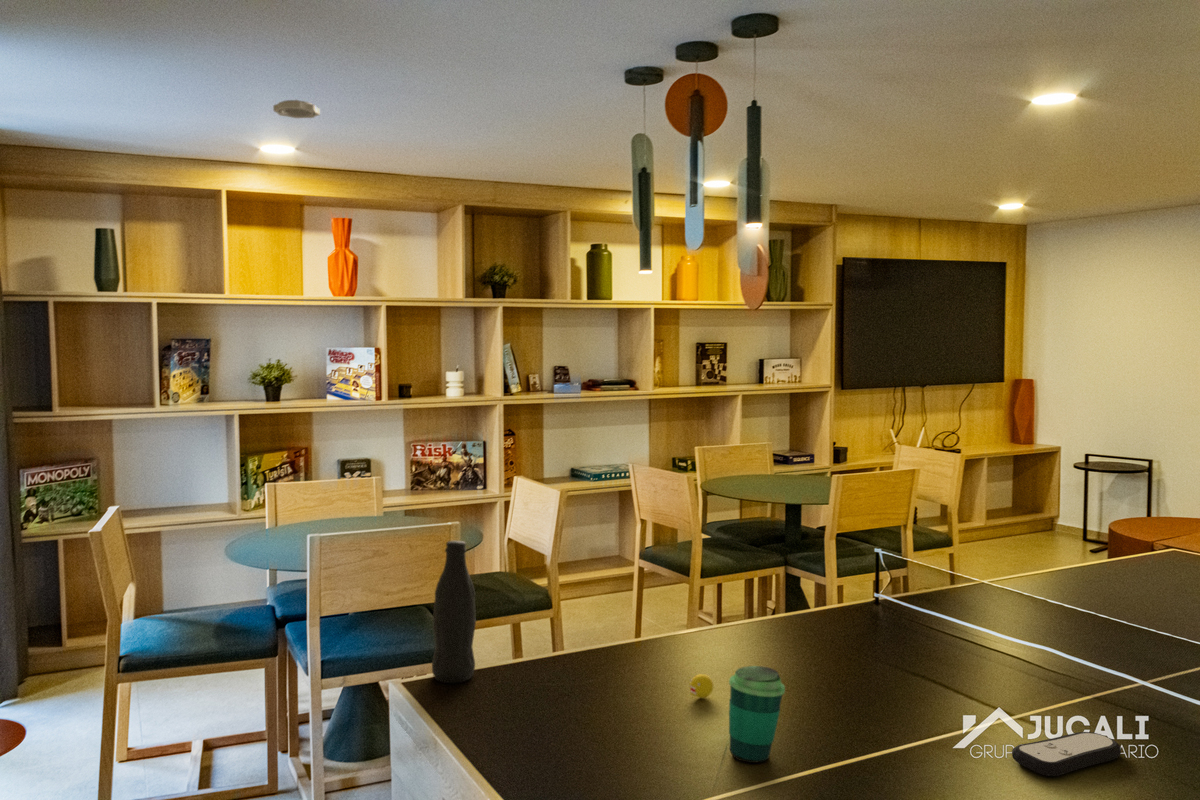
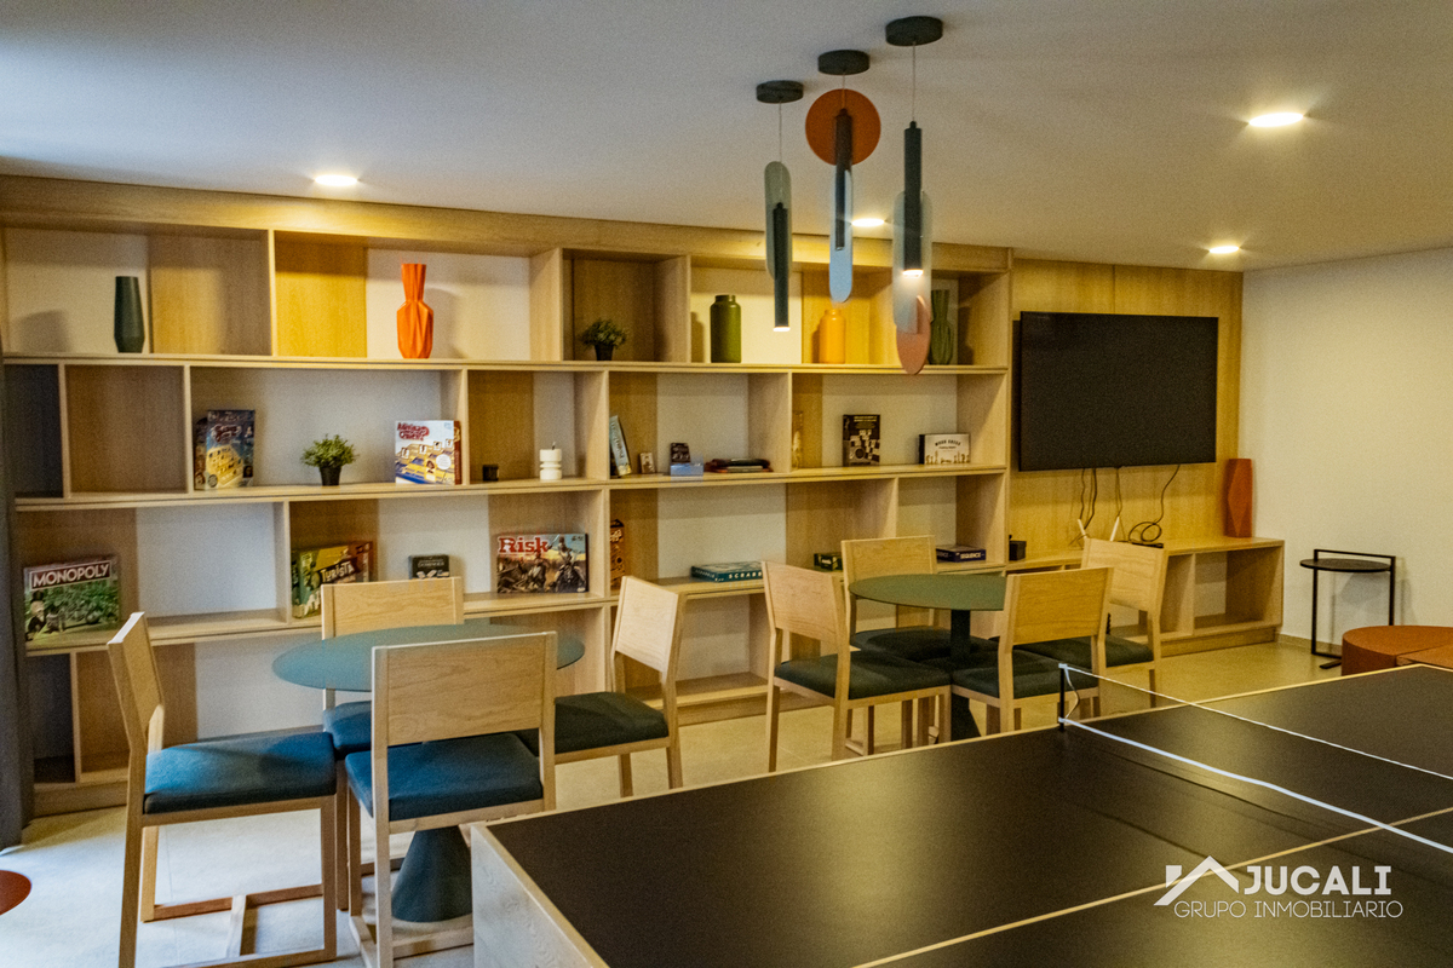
- remote control (1068, 751)
- ping-pong ball (701, 686)
- smoke detector (296, 106)
- cup (756, 713)
- bottle (453, 609)
